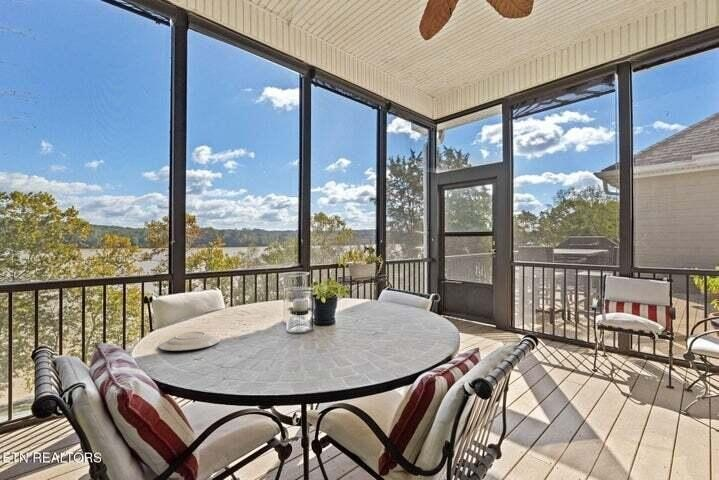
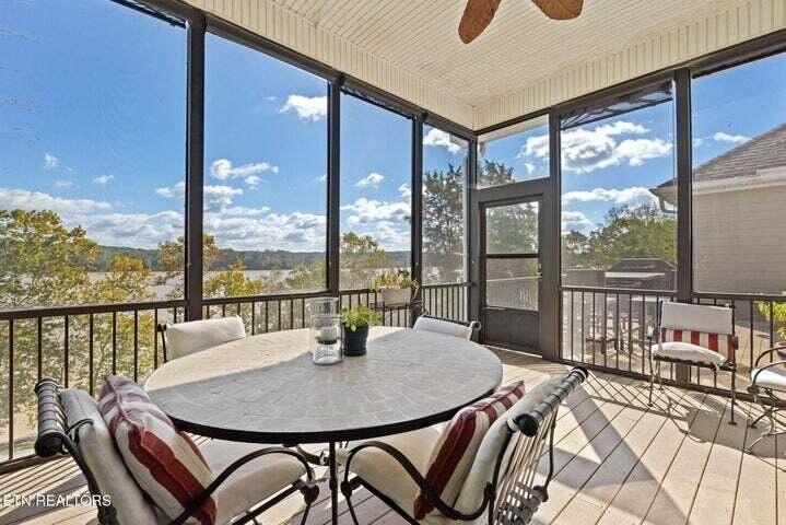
- plate (190, 339)
